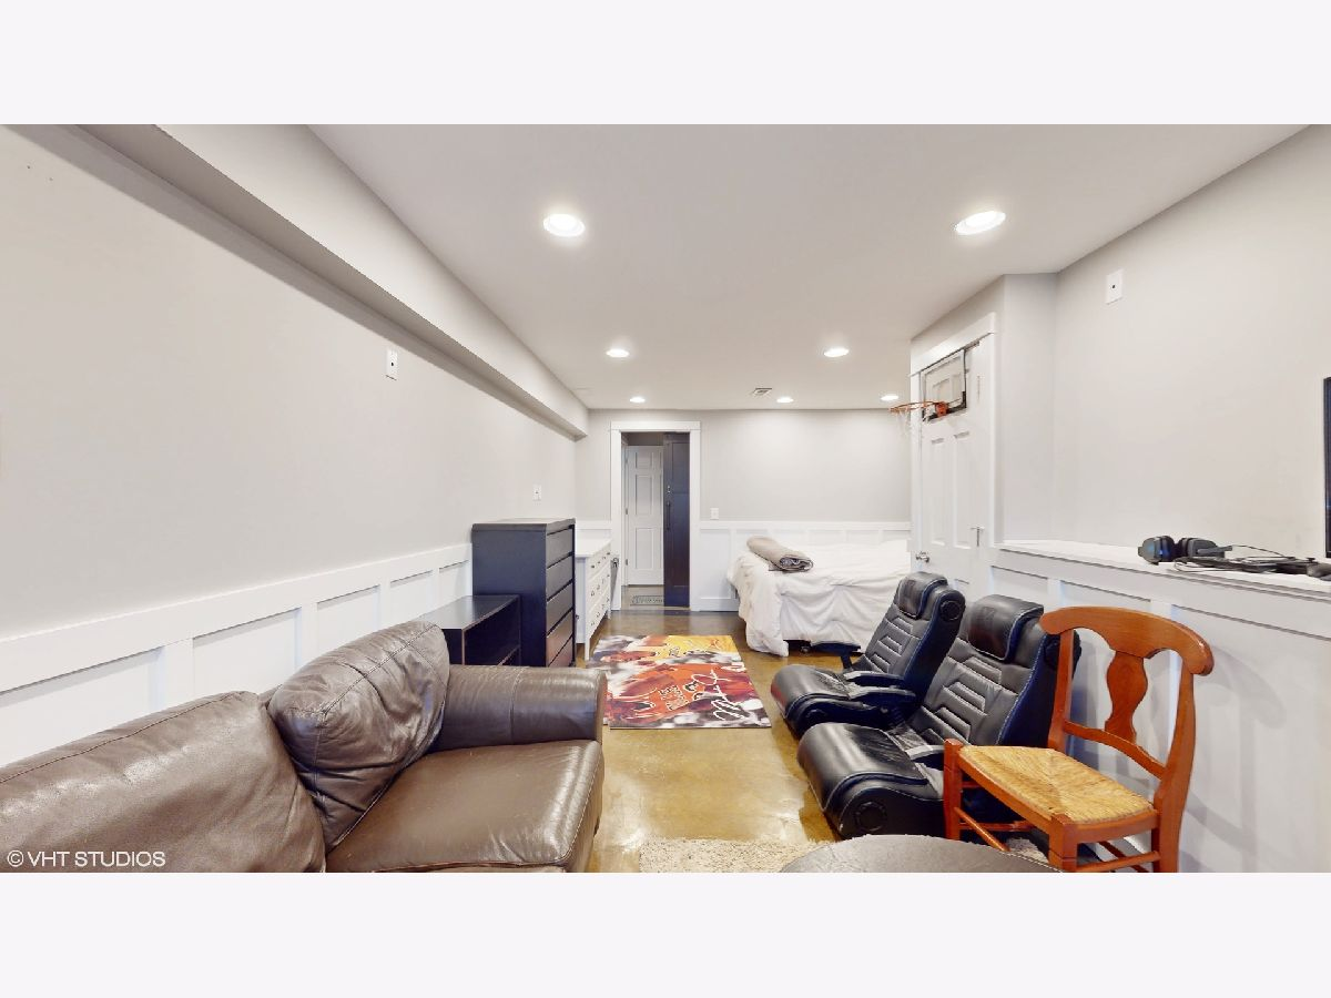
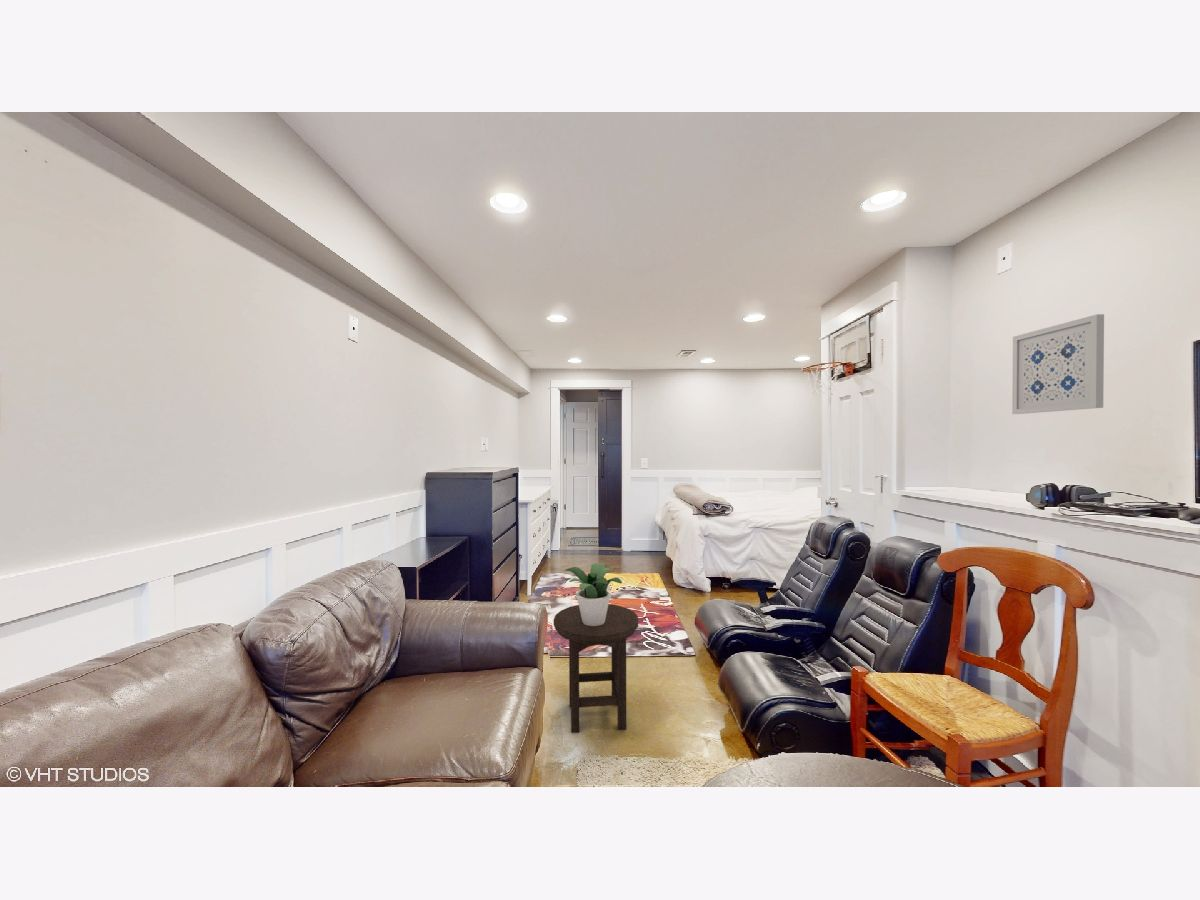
+ wall art (1053, 368)
+ stool (597, 672)
+ potted plant (593, 593)
